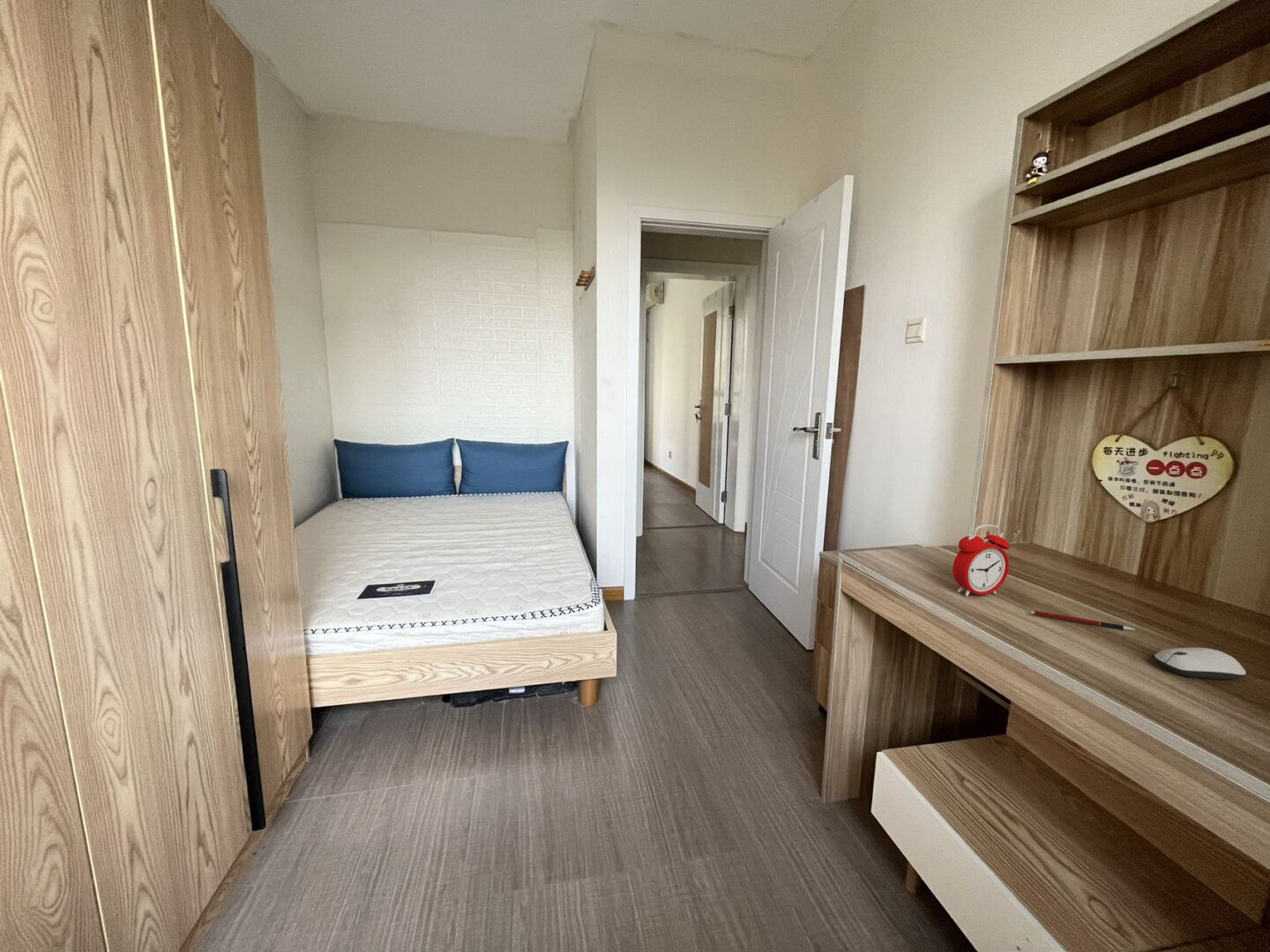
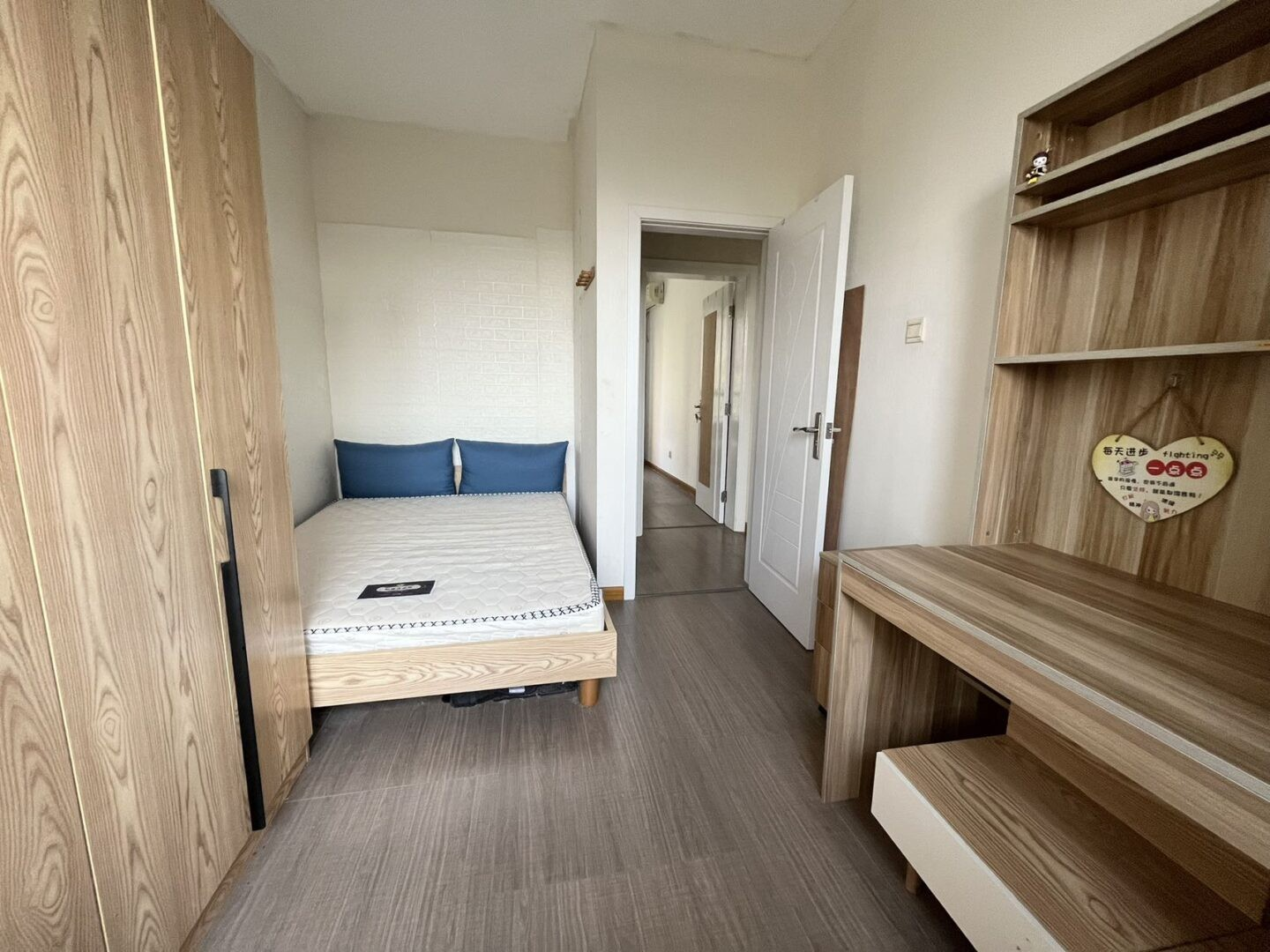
- pen (1081, 621)
- alarm clock (982, 559)
- computer mouse (1199, 659)
